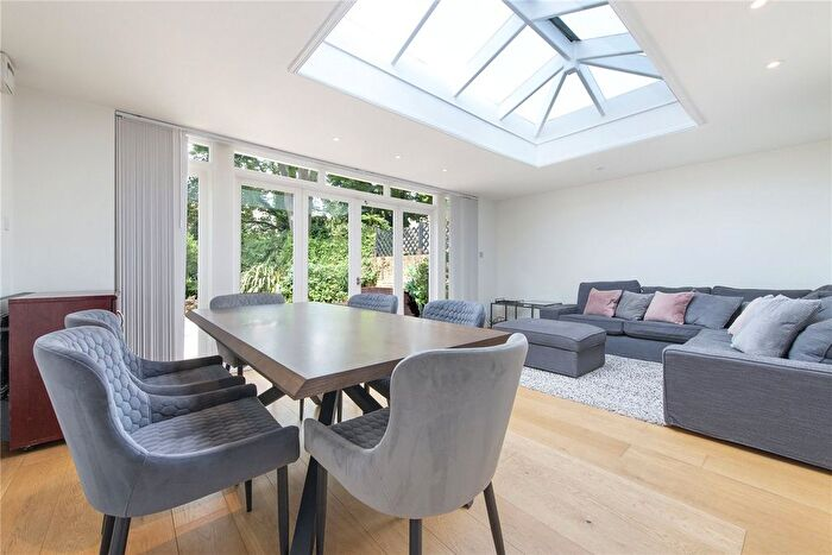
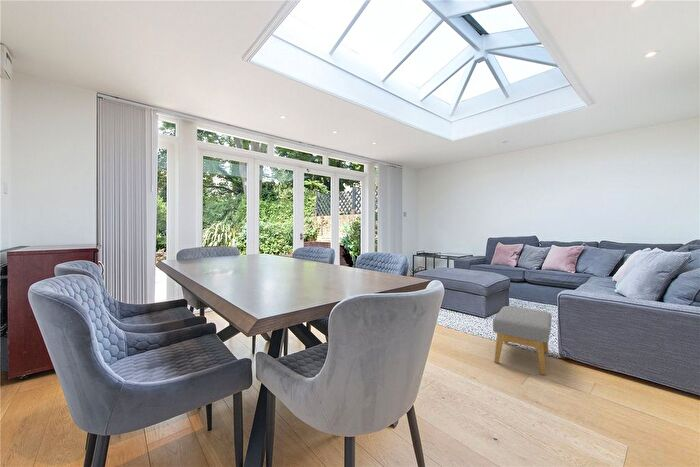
+ footstool (522, 335)
